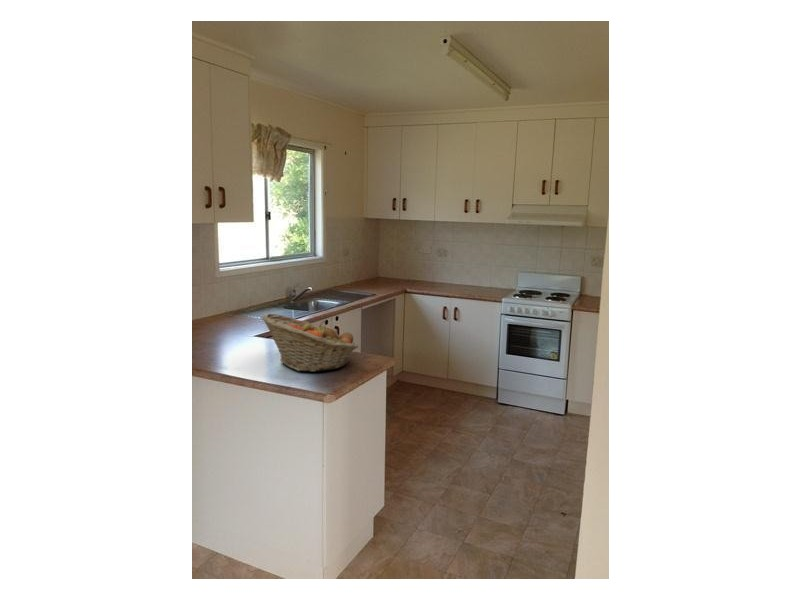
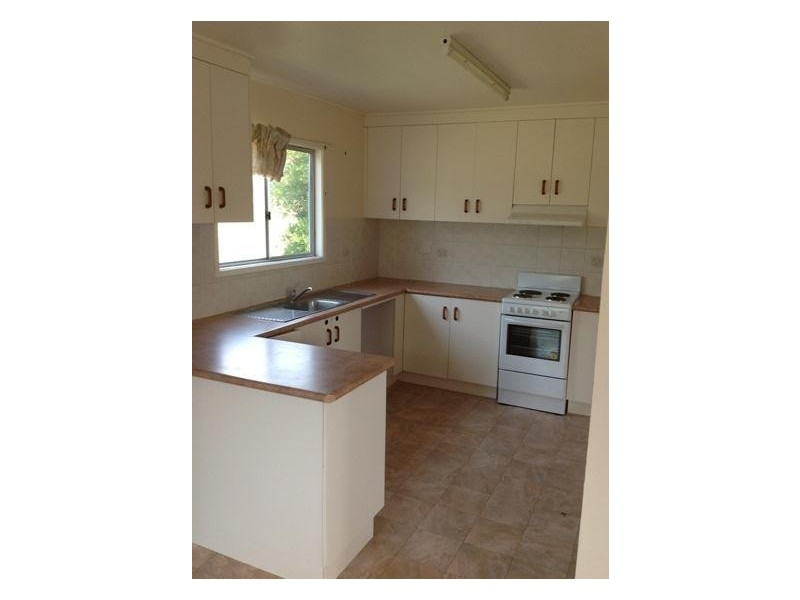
- fruit basket (309, 338)
